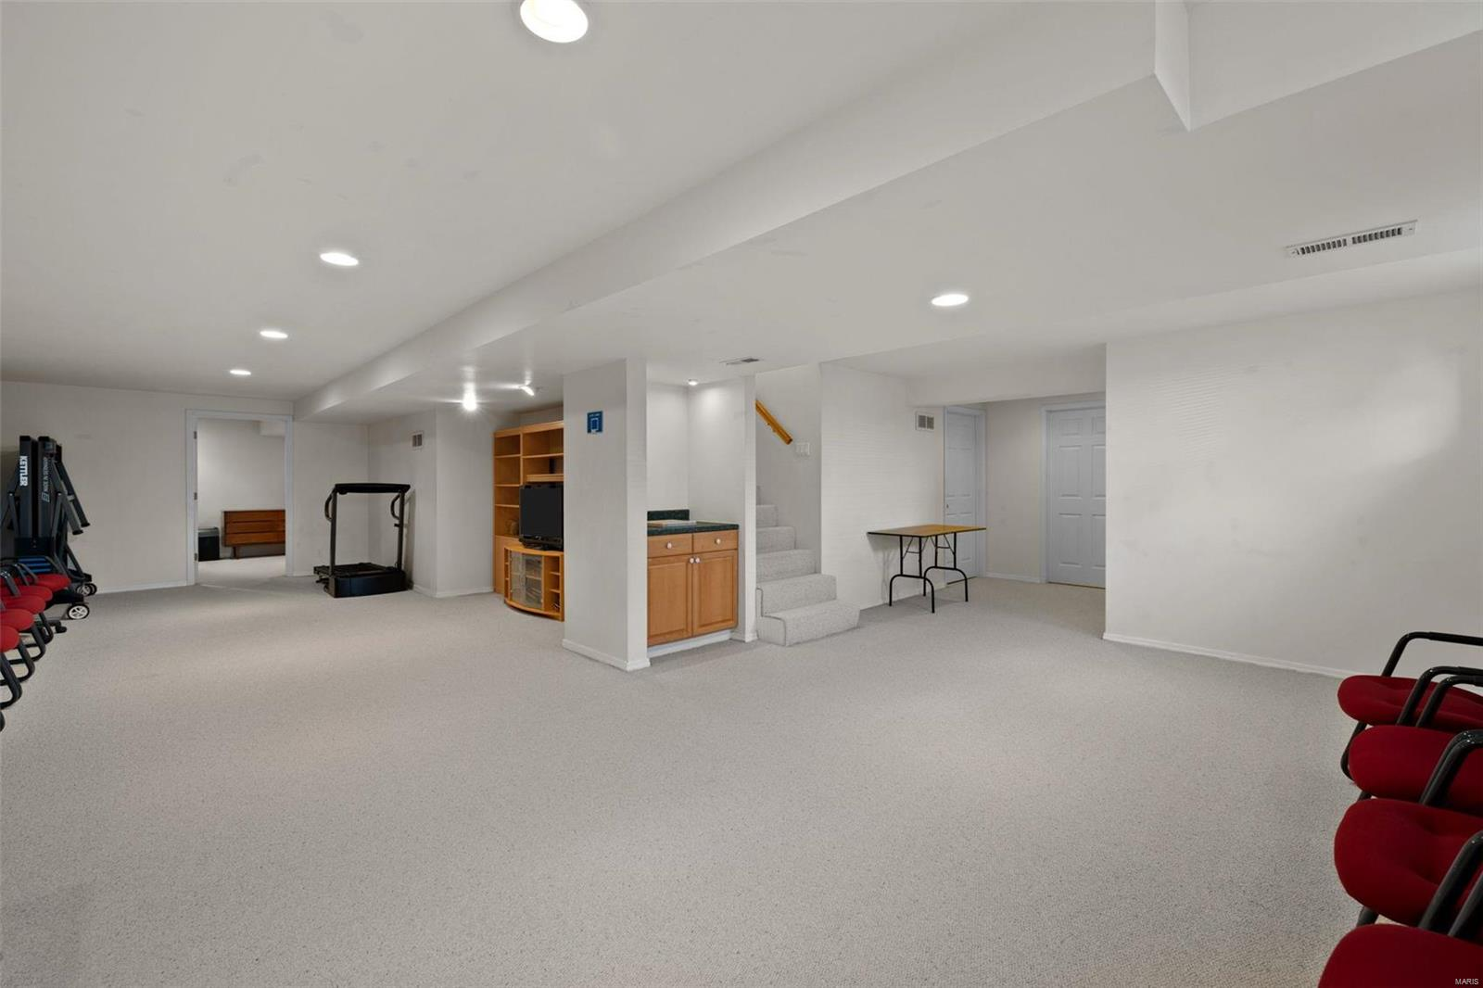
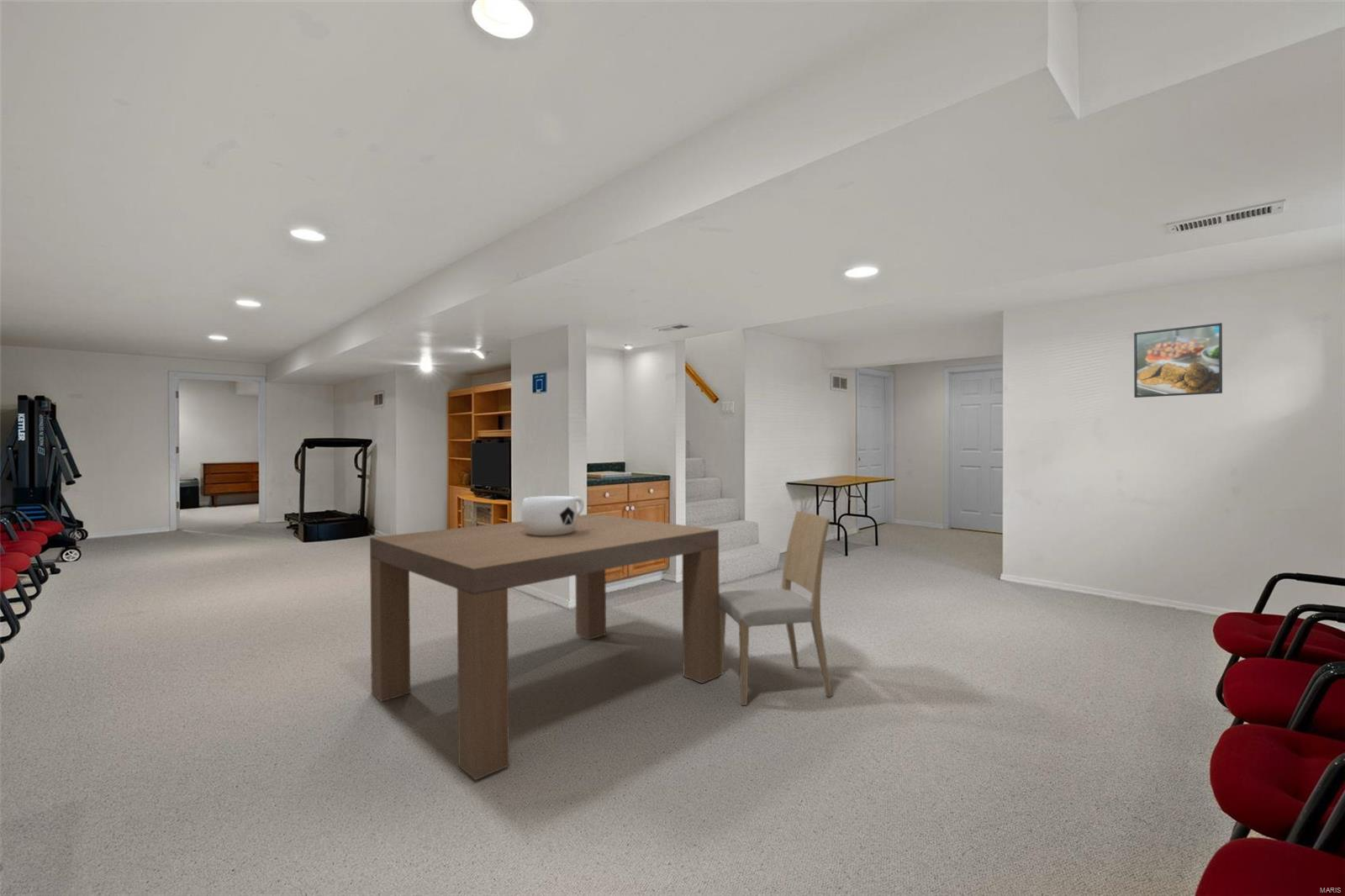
+ dining chair (771, 600)
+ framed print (1176, 361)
+ dining table (549, 580)
